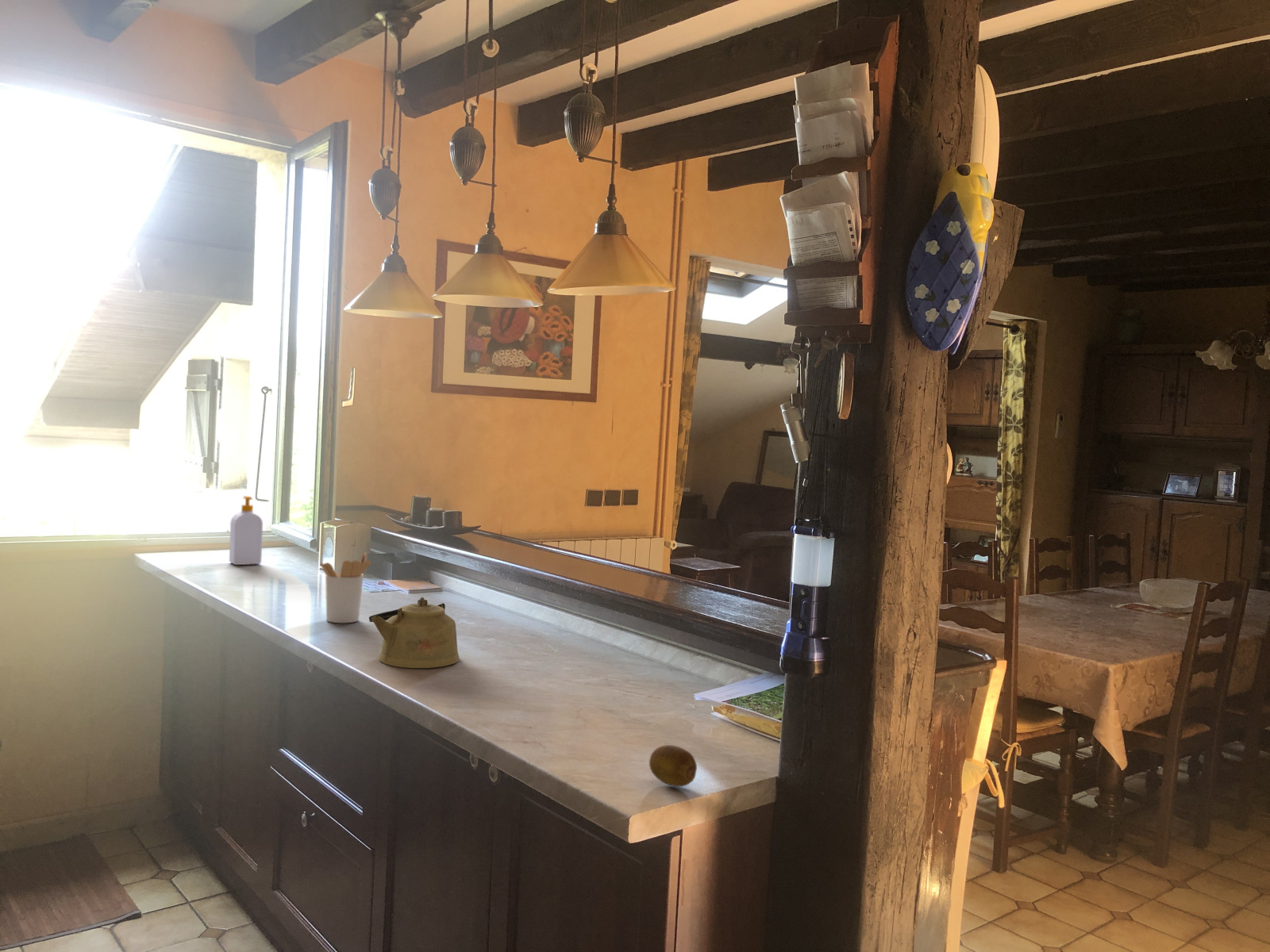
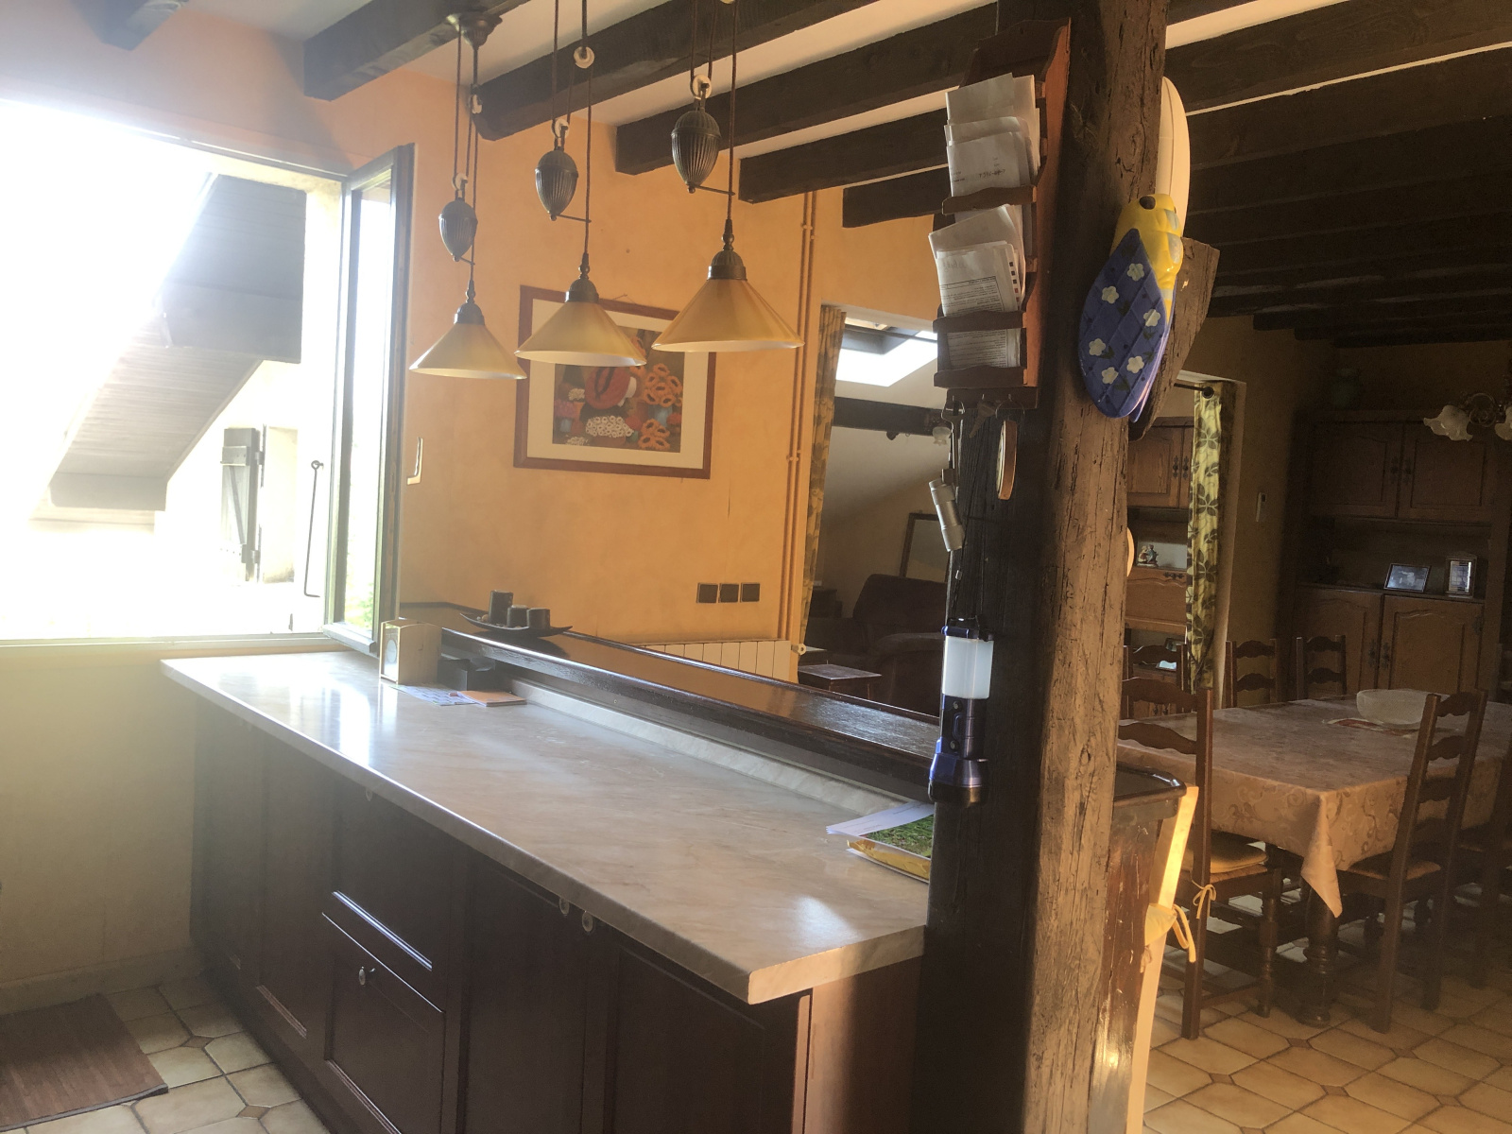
- soap bottle (246, 529)
- kettle (413, 628)
- utensil holder (348, 588)
- fruit (672, 766)
